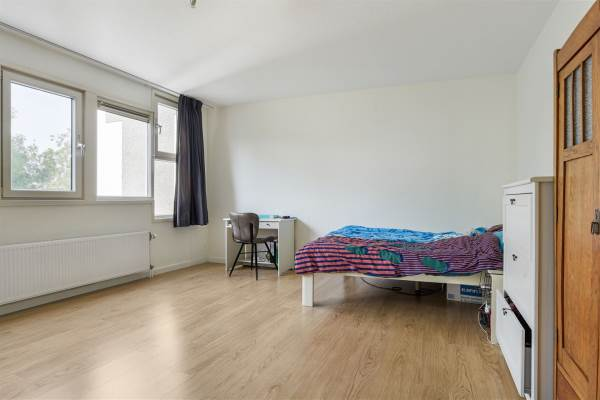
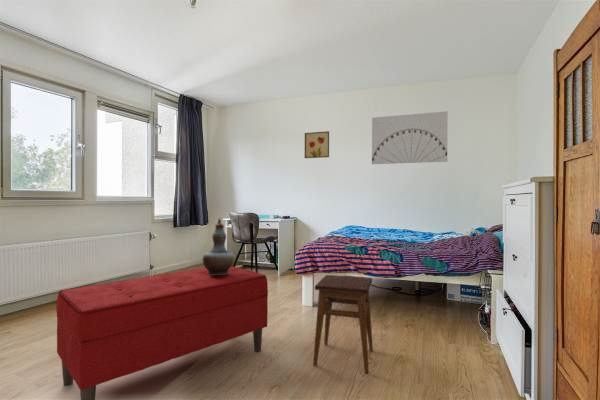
+ wall art (408, 138)
+ decorative vase (218, 246)
+ bench (172, 323)
+ wall art (316, 145)
+ stool (344, 316)
